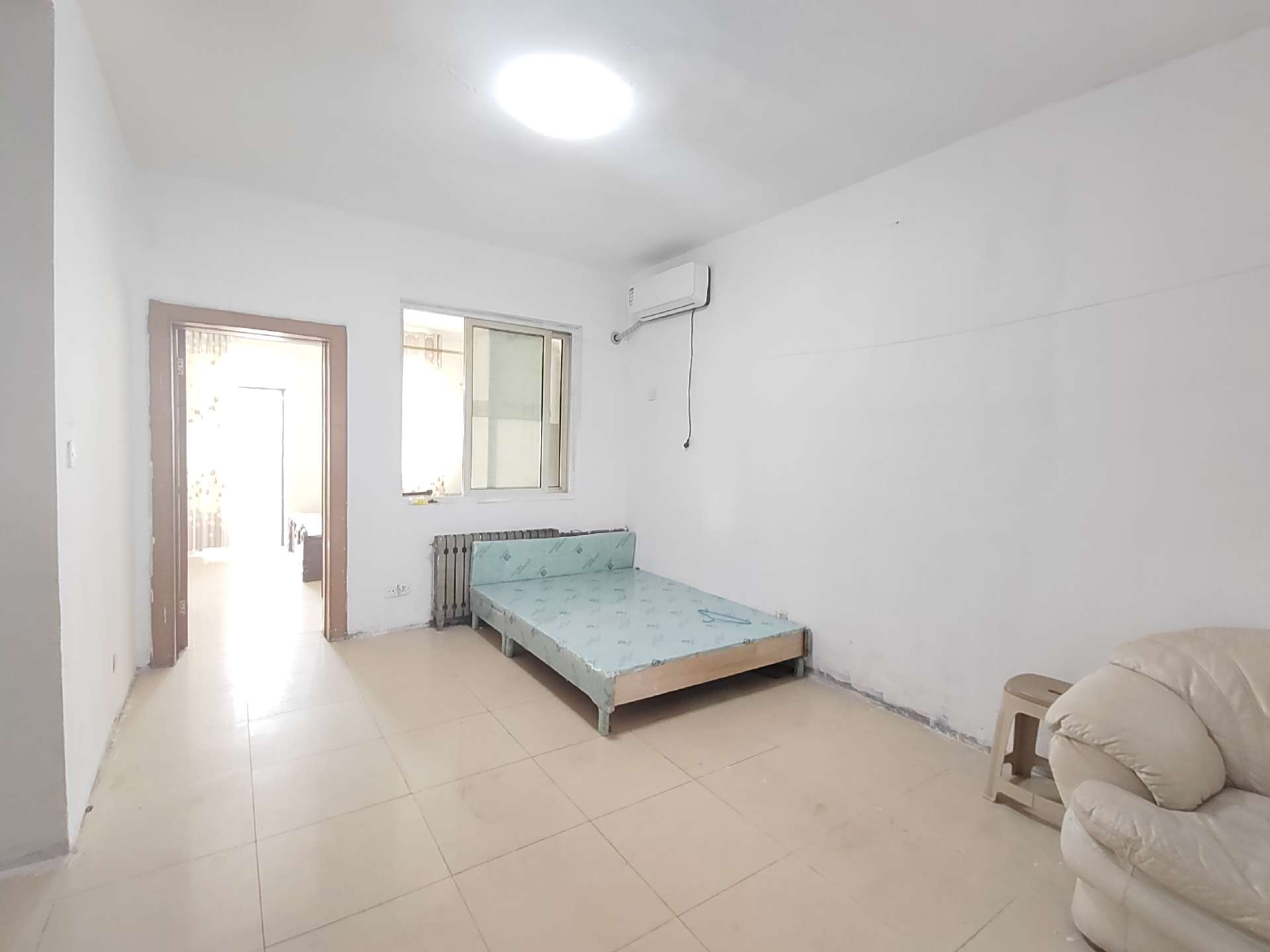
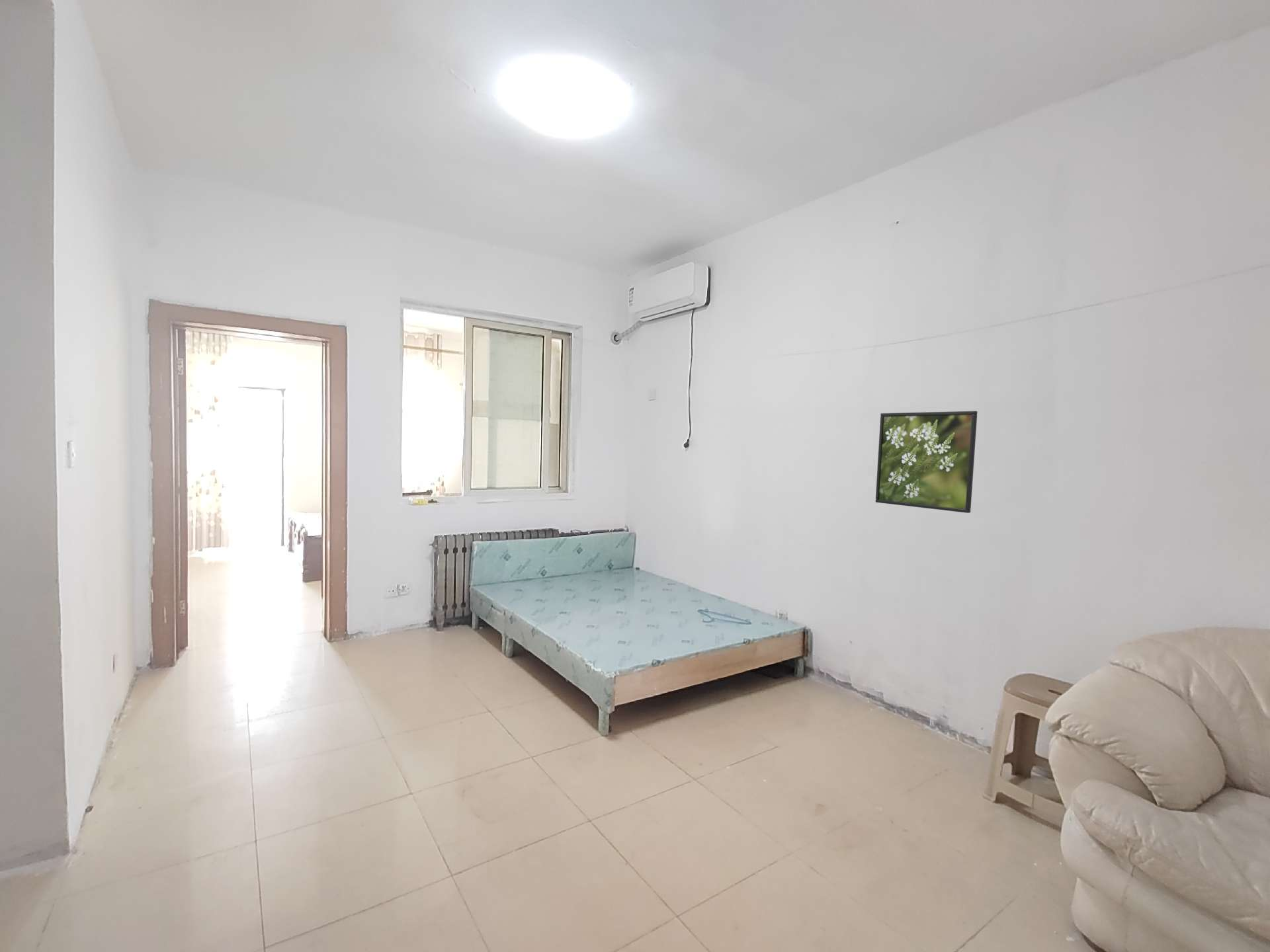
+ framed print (923, 459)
